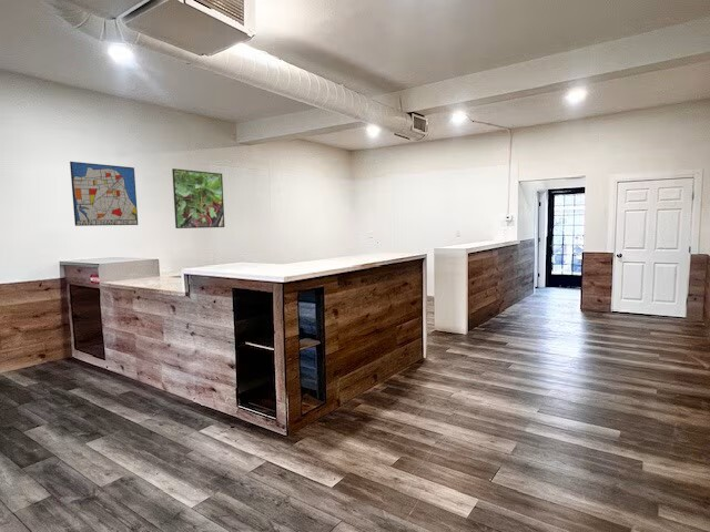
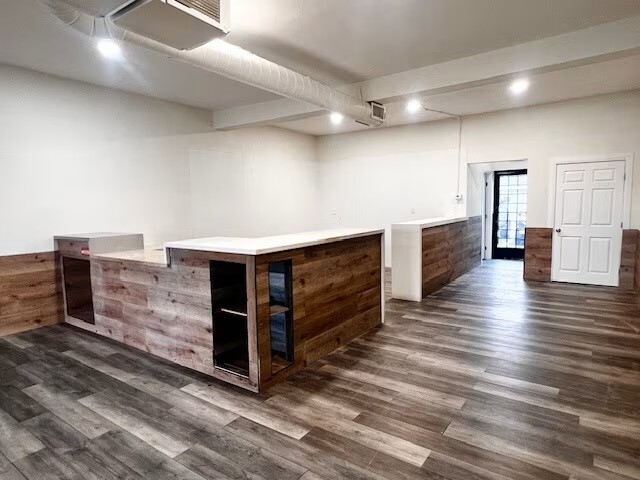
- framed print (200, 200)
- wall art (105, 195)
